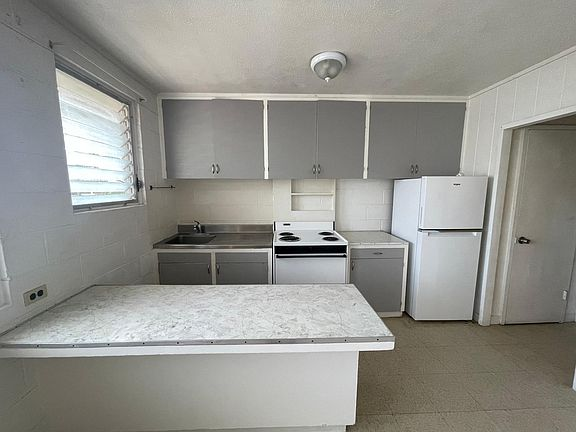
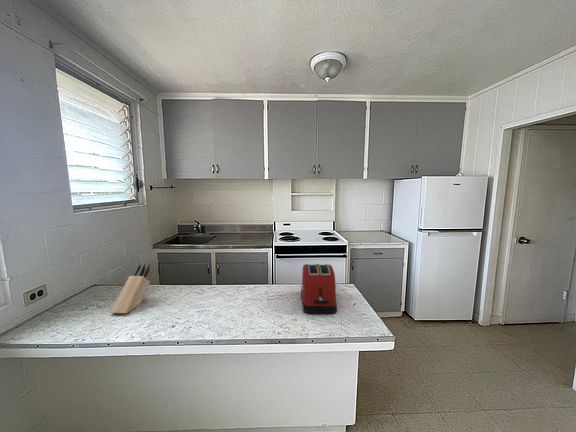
+ toaster (317, 283)
+ knife block (133, 286)
